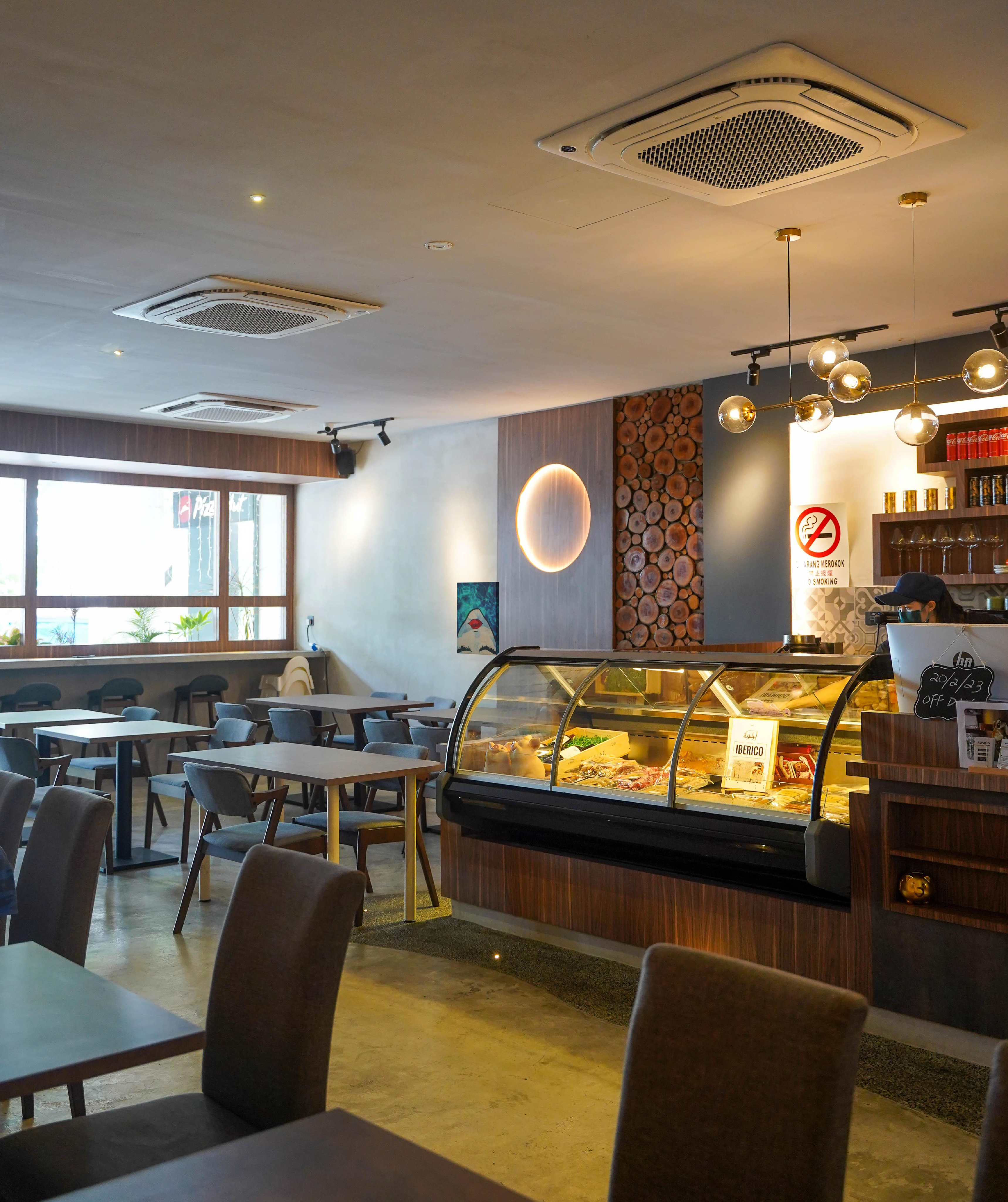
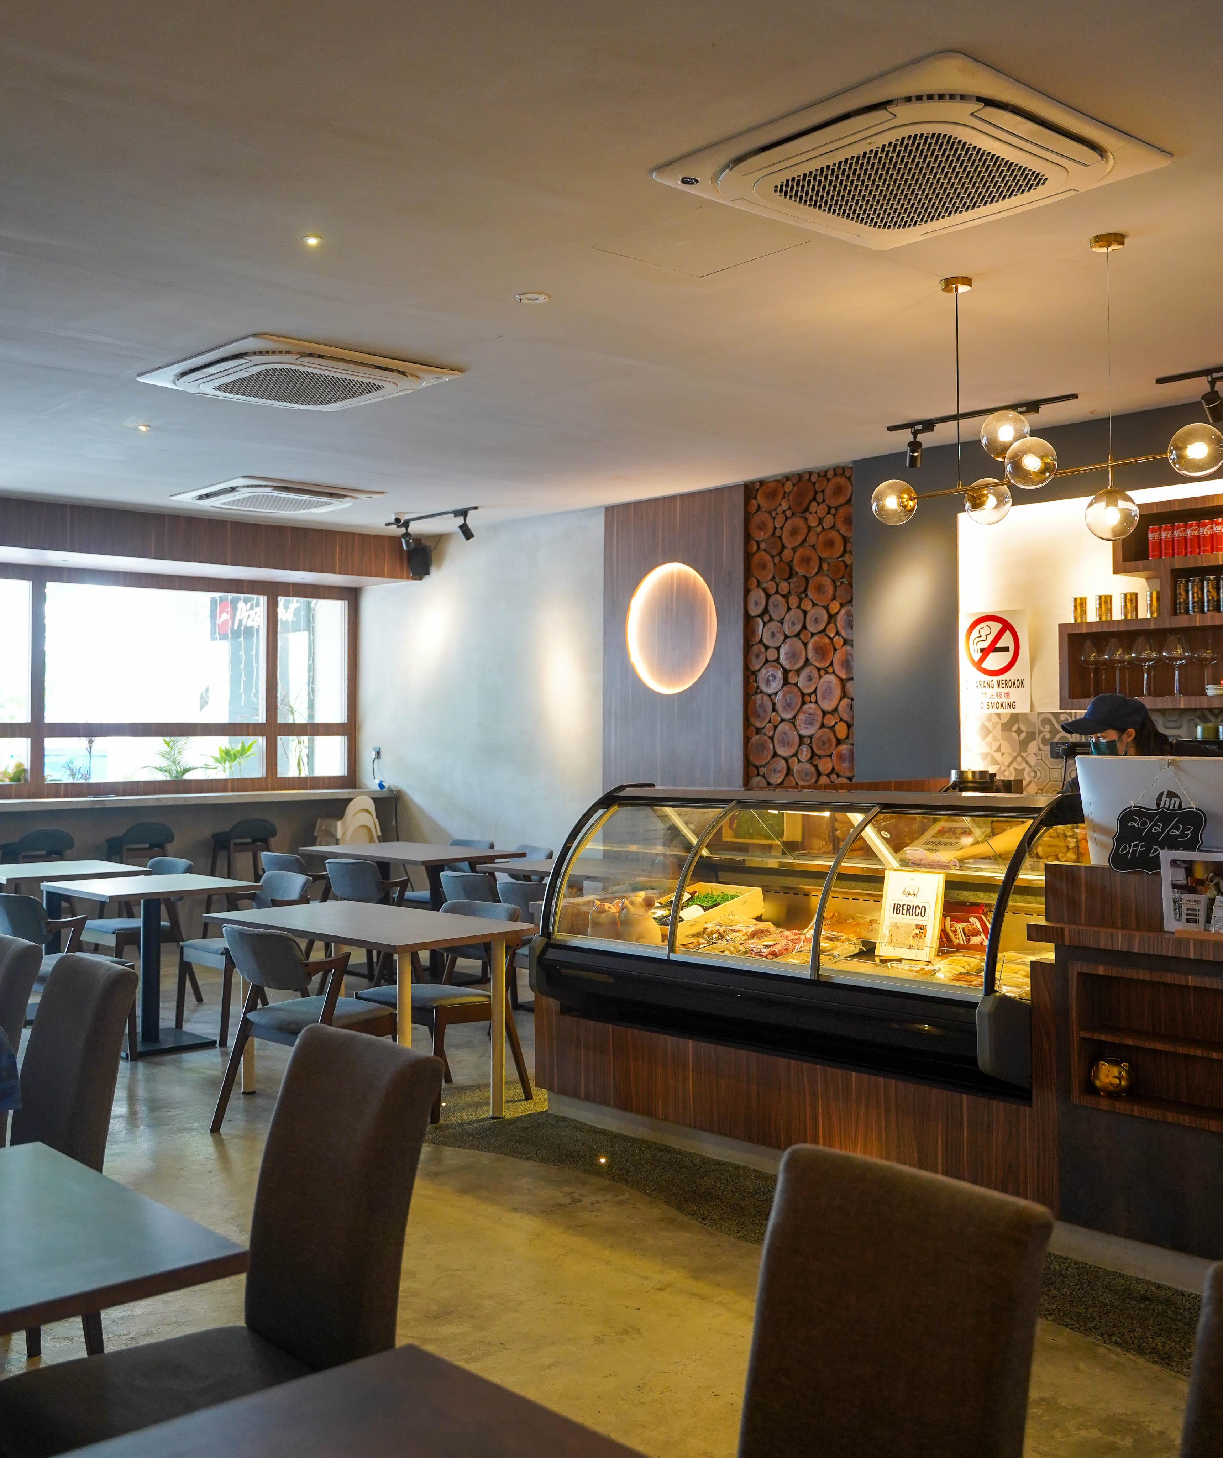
- wall art (478, 618)
